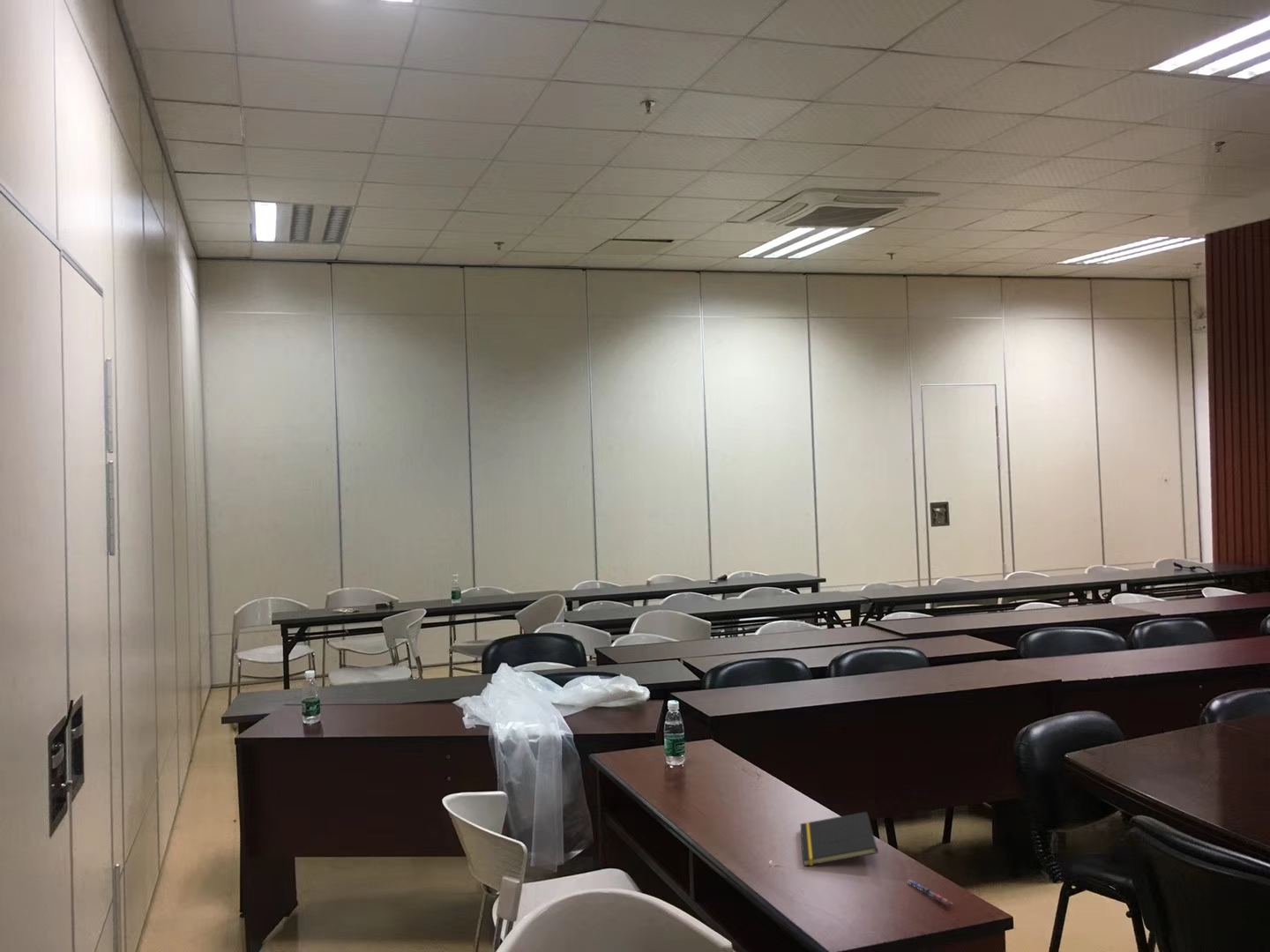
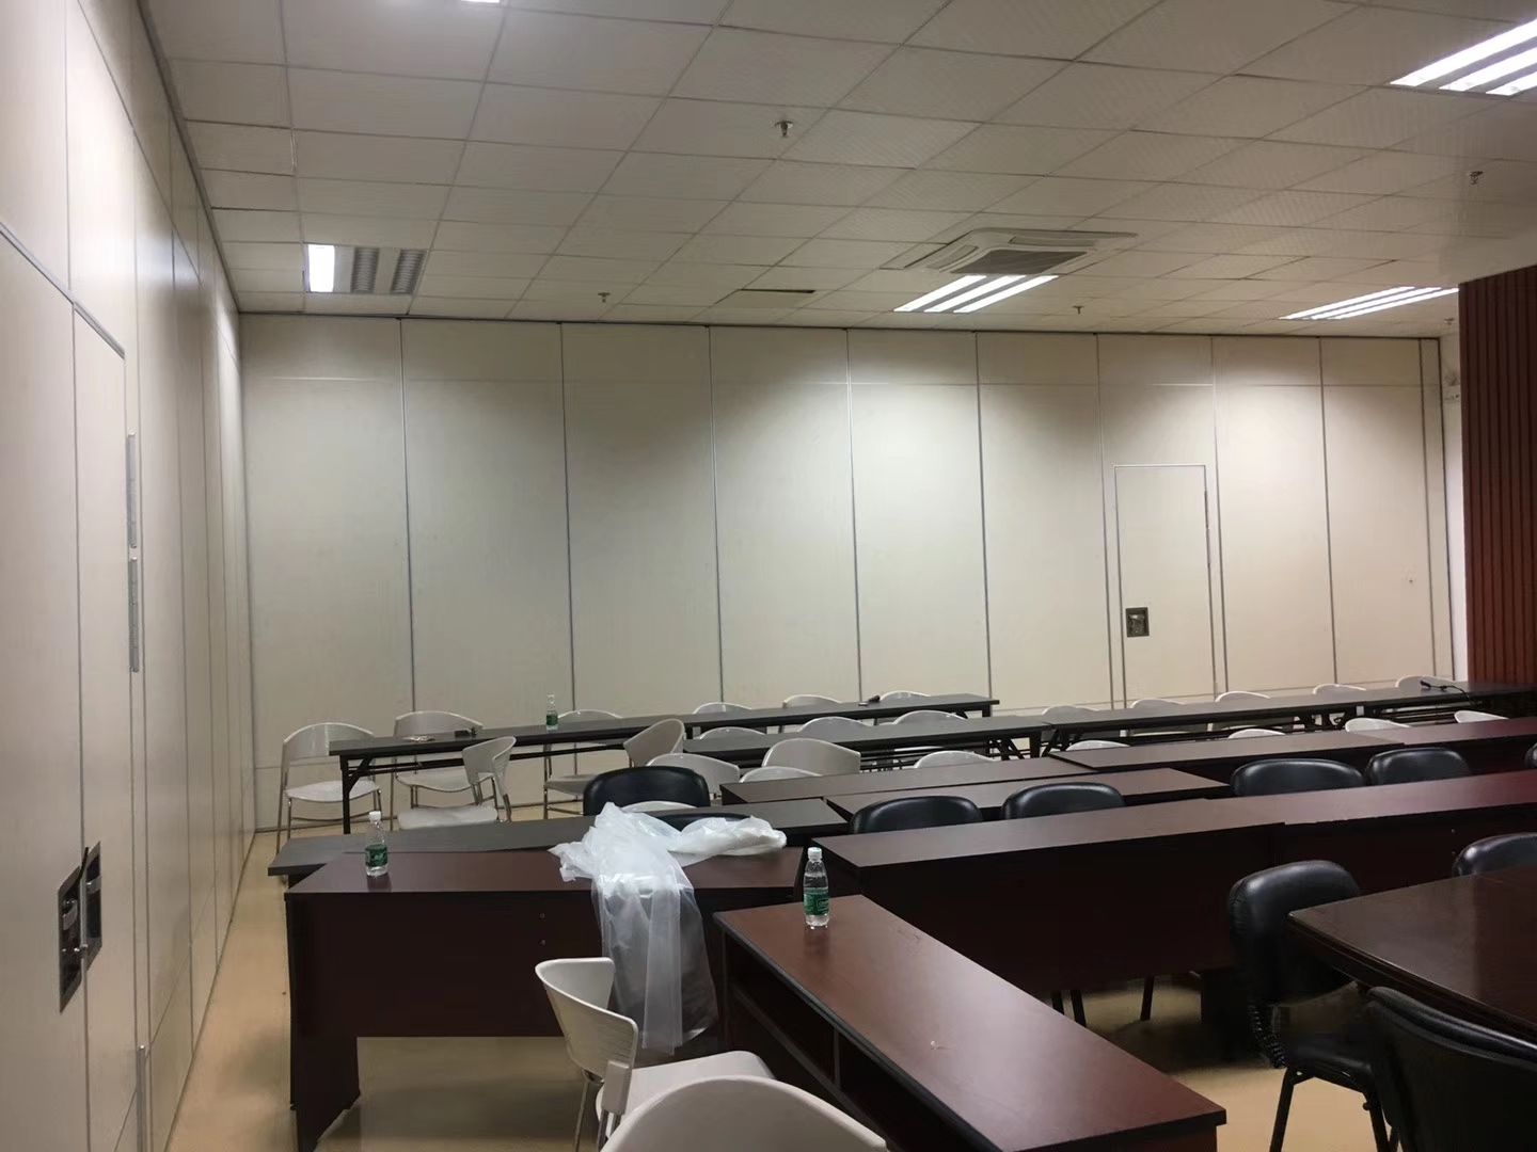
- notepad (837, 837)
- pen (929, 891)
